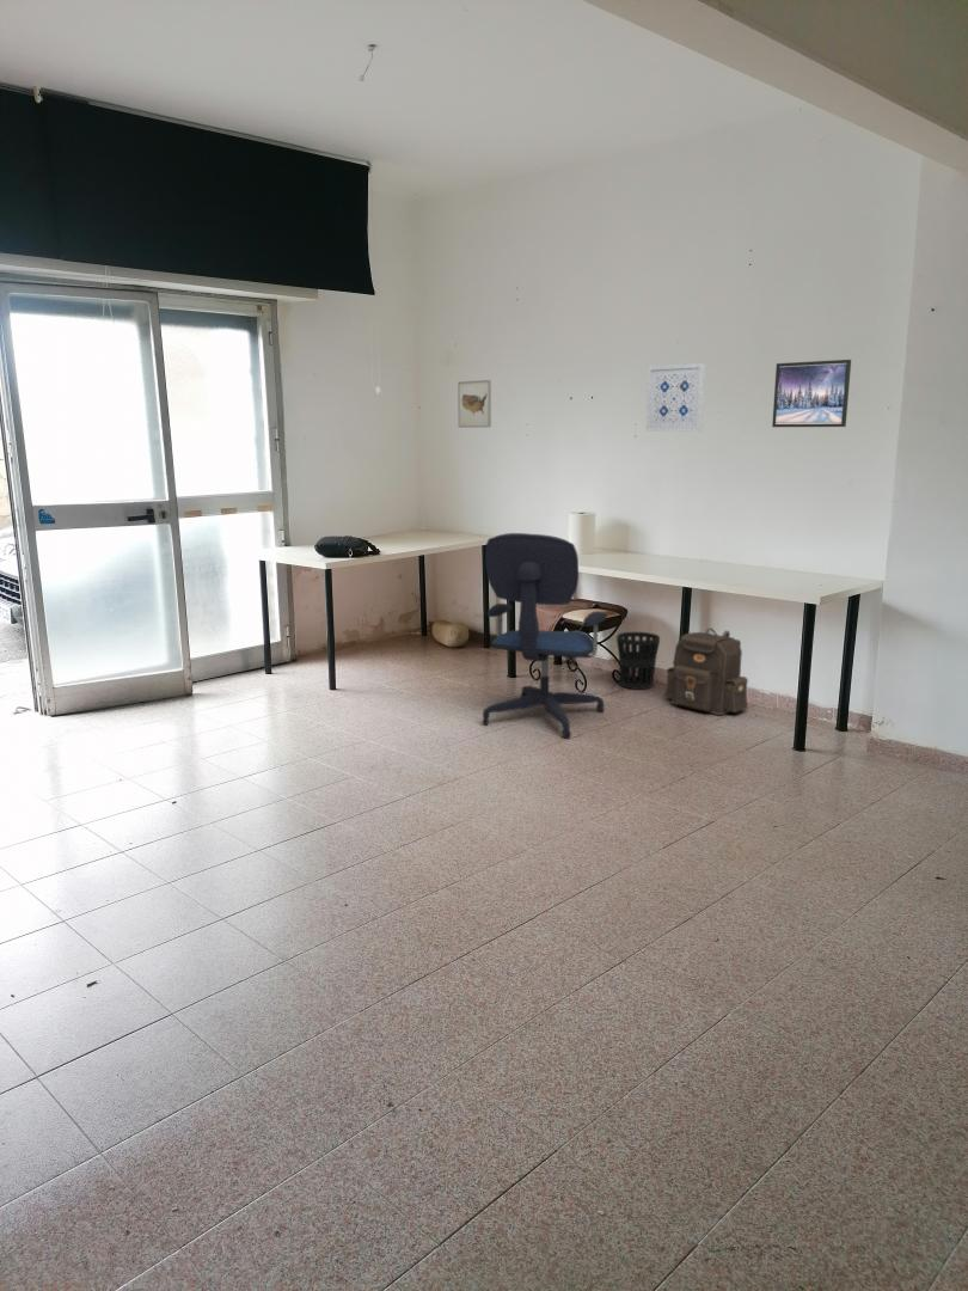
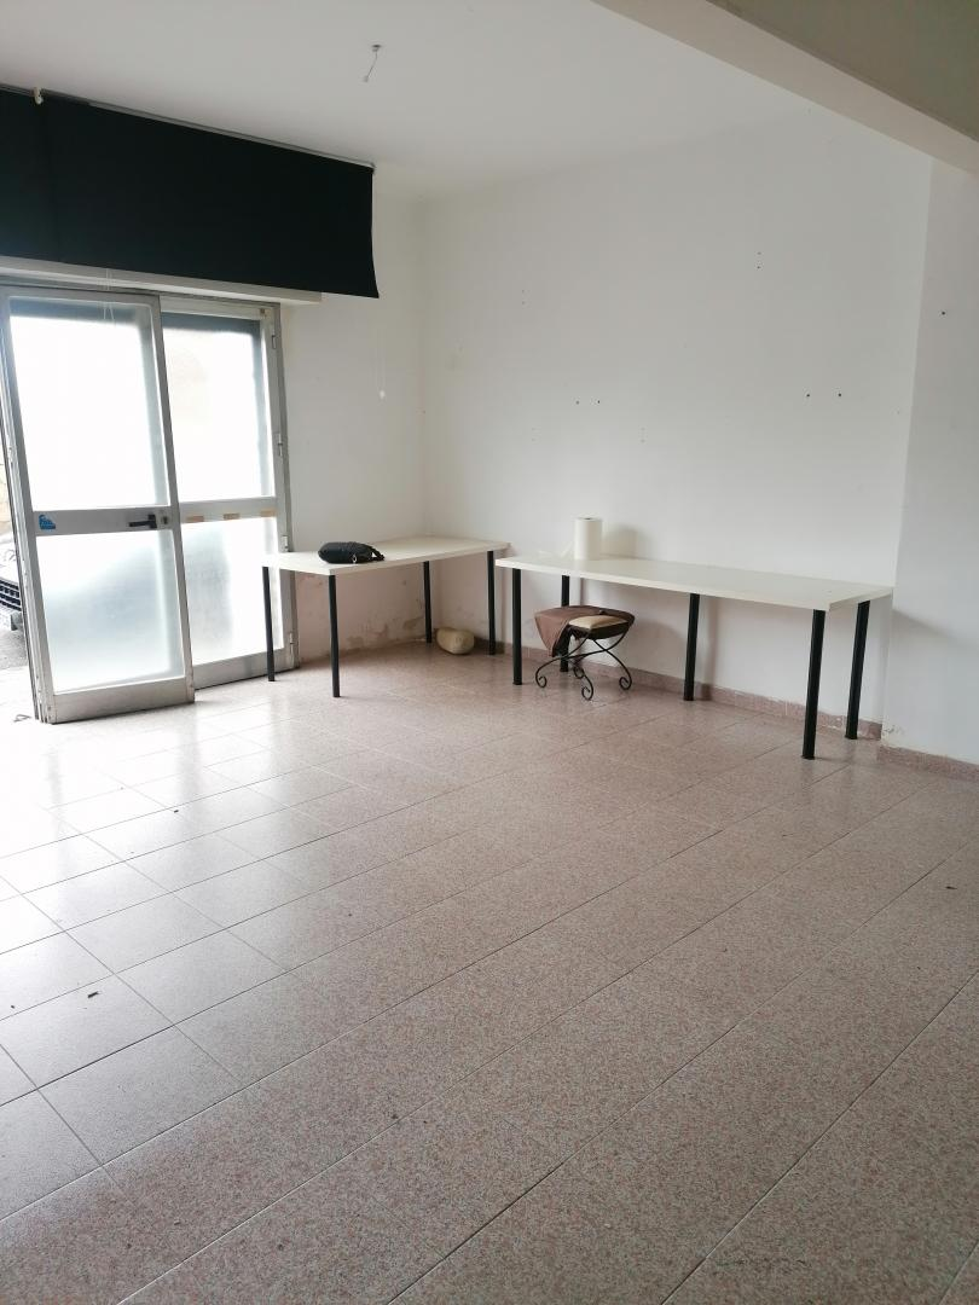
- wall art (674, 398)
- office chair (546, 631)
- wall art (473, 404)
- wastebasket (637, 660)
- backpack (706, 669)
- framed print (810, 394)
